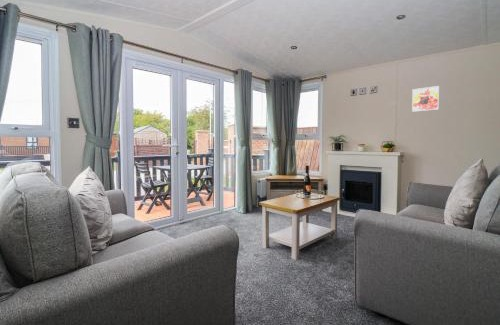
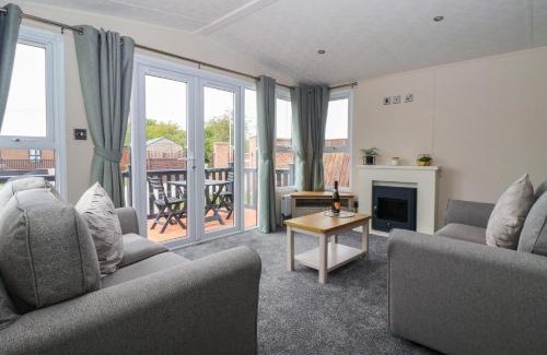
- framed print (425, 99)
